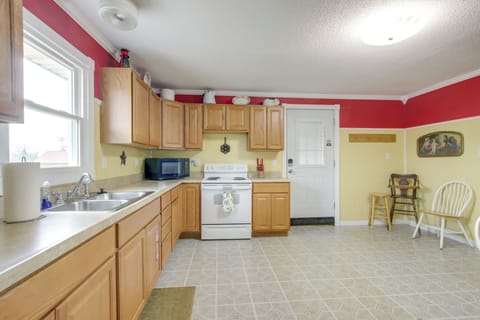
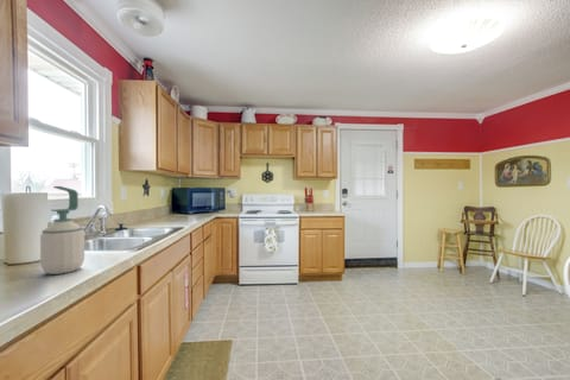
+ soap bottle (63, 228)
